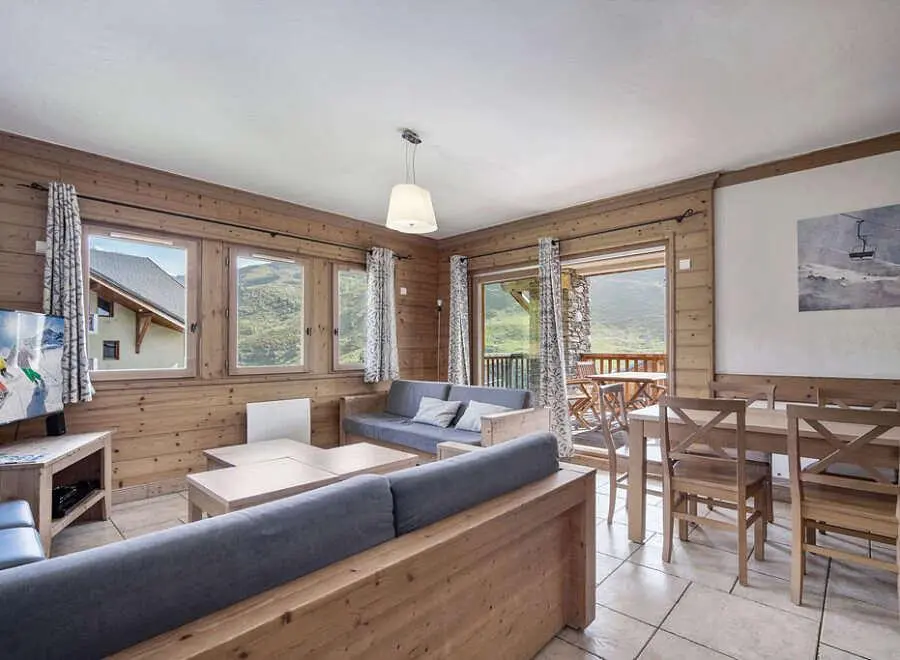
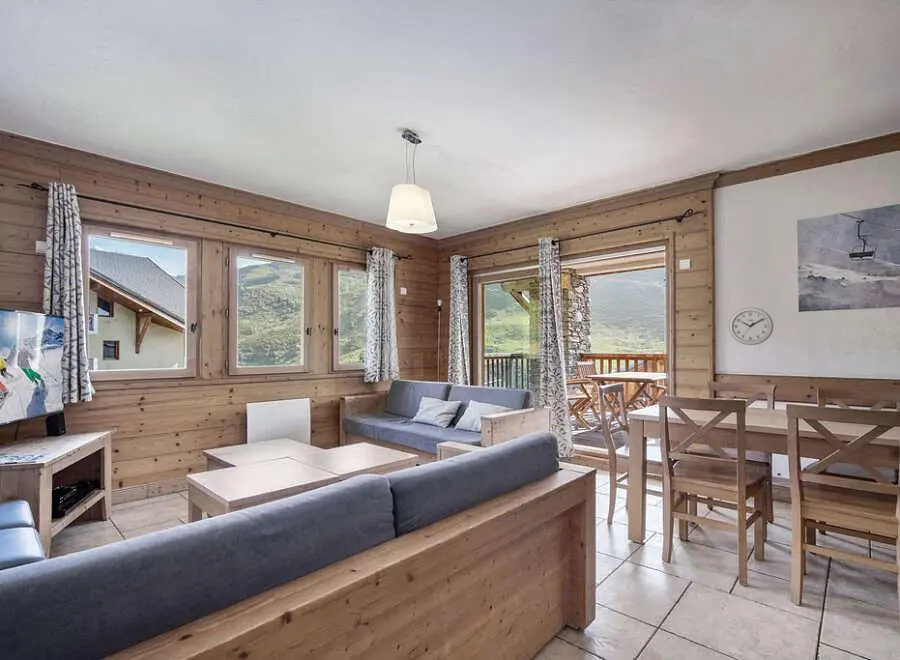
+ wall clock (750, 326)
